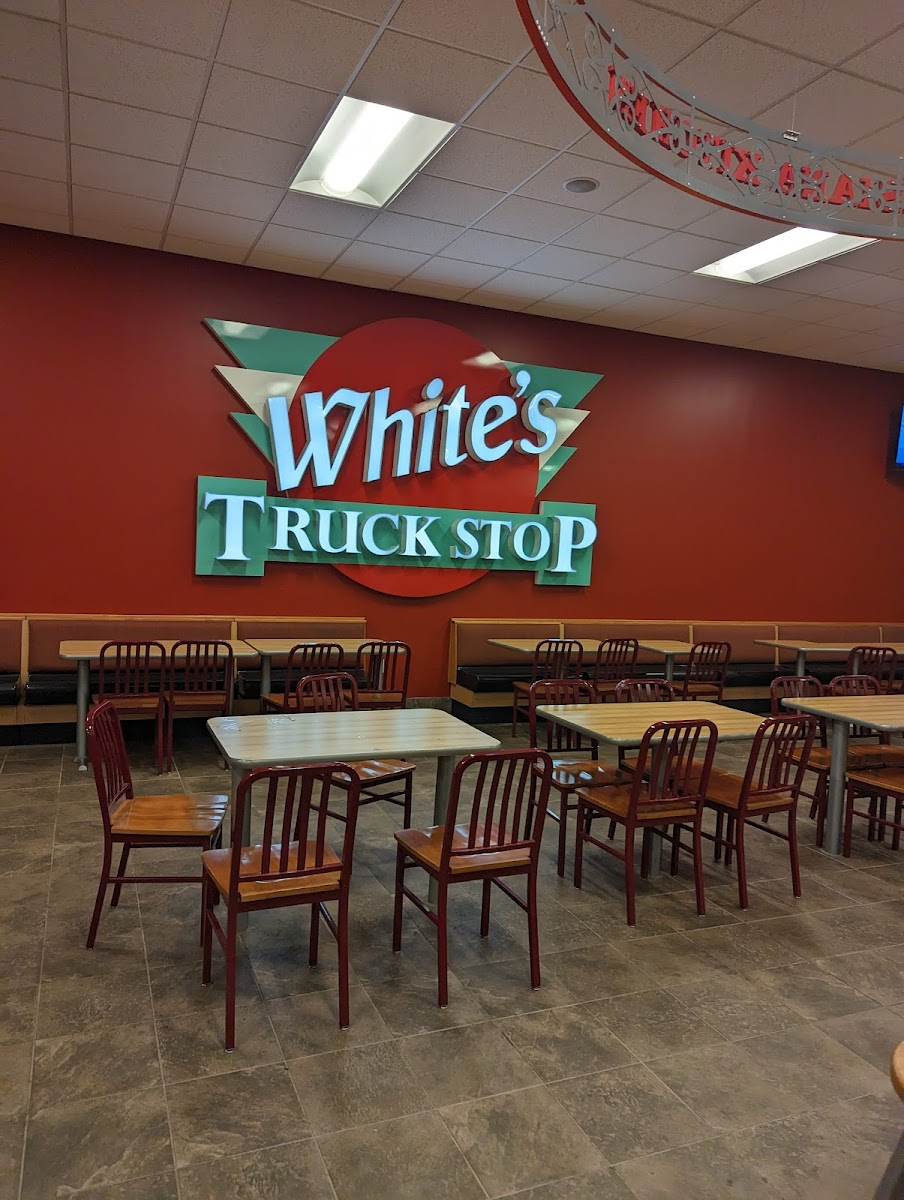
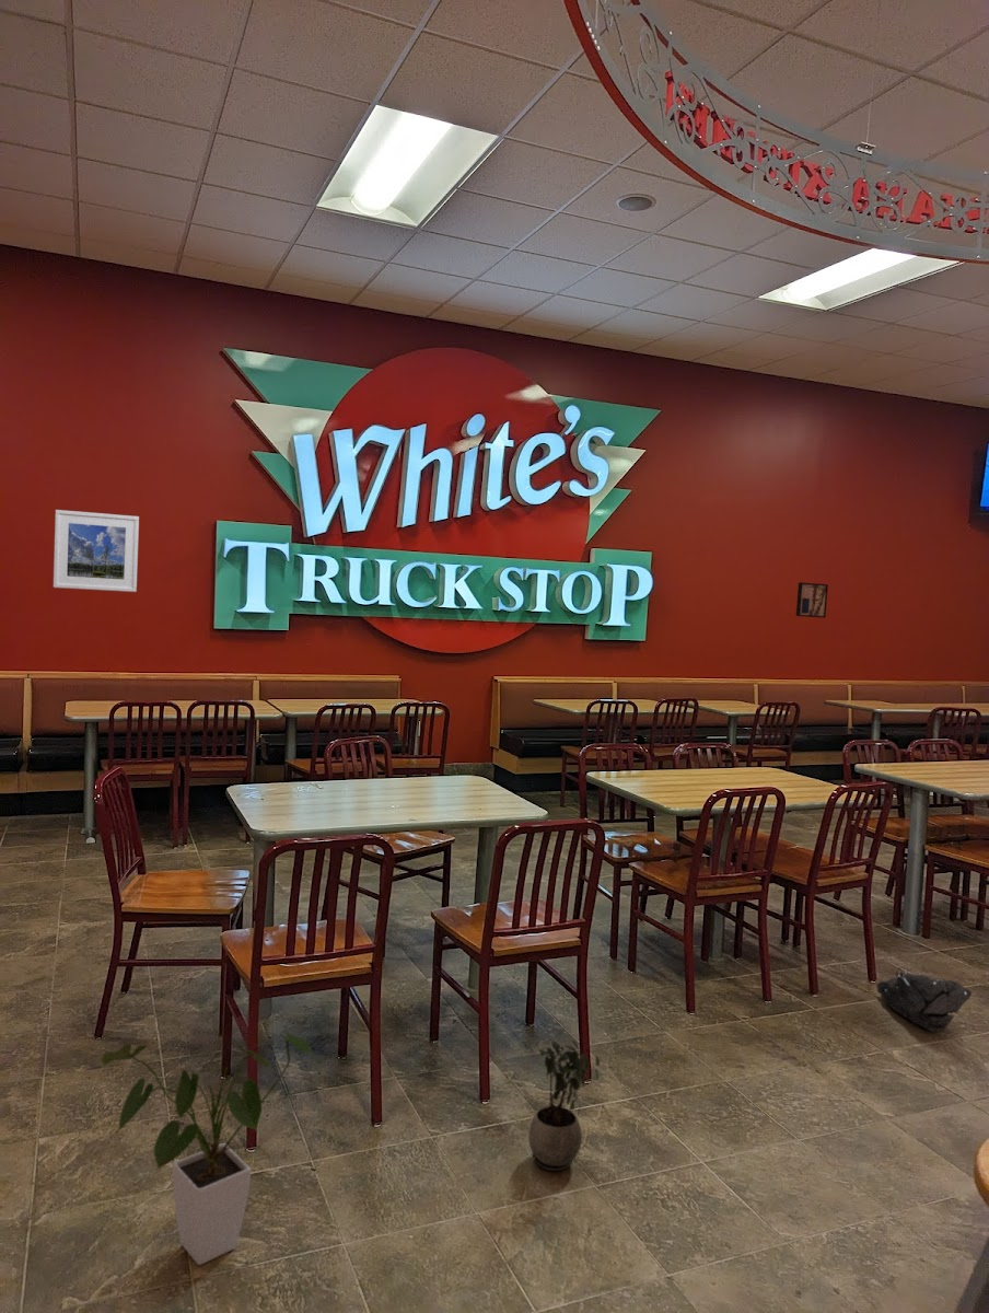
+ wall art (812, 600)
+ house plant (202, 1138)
+ potted plant (566, 1097)
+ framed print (96, 551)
+ backpack (919, 991)
